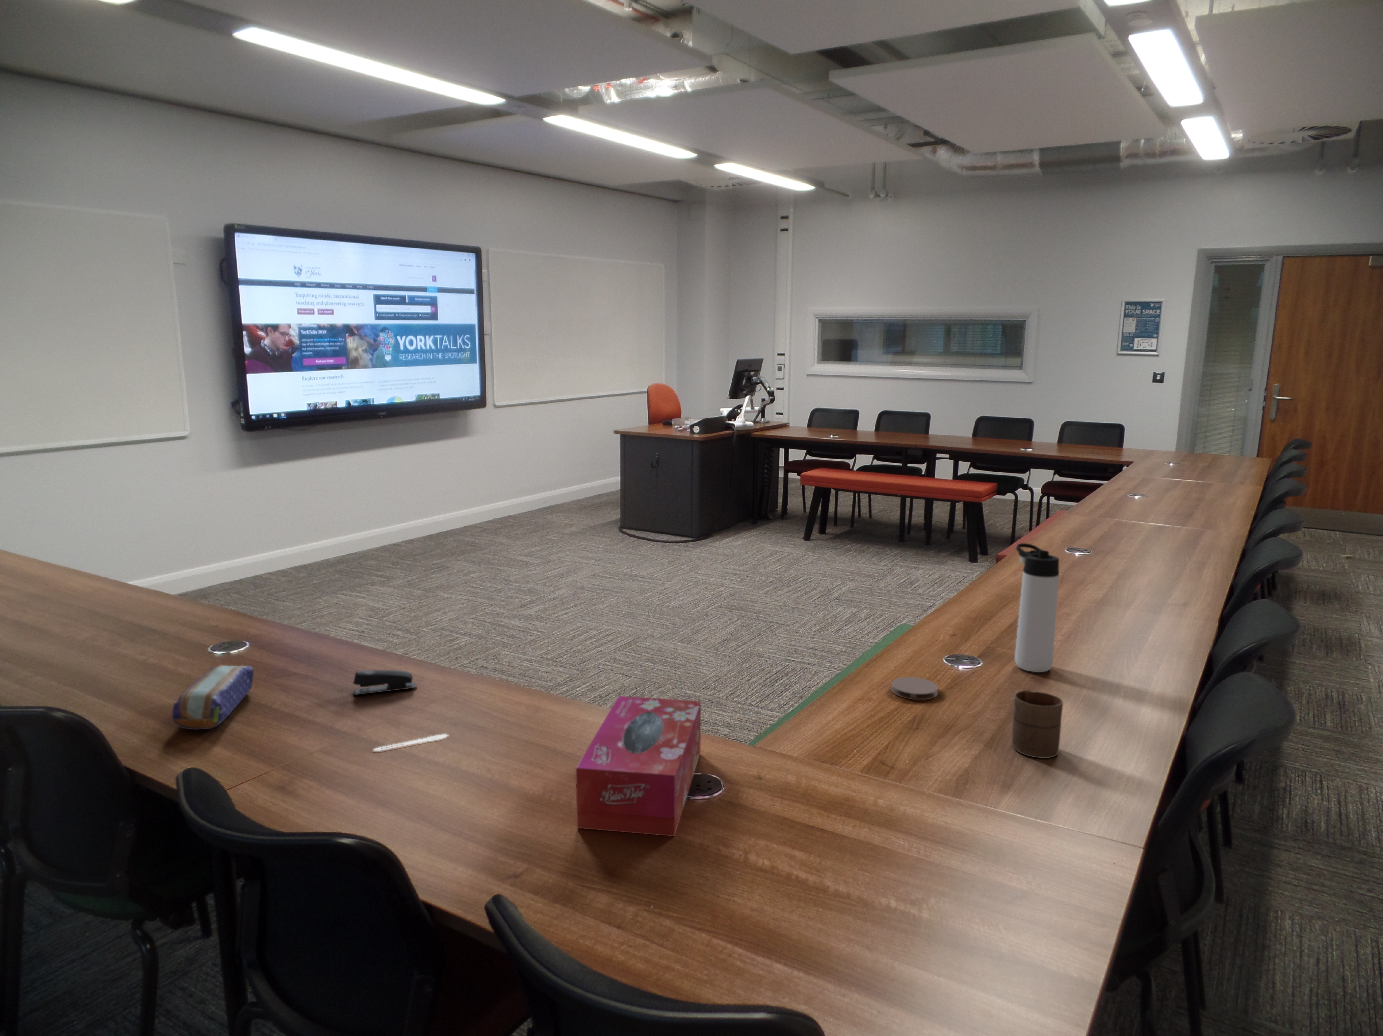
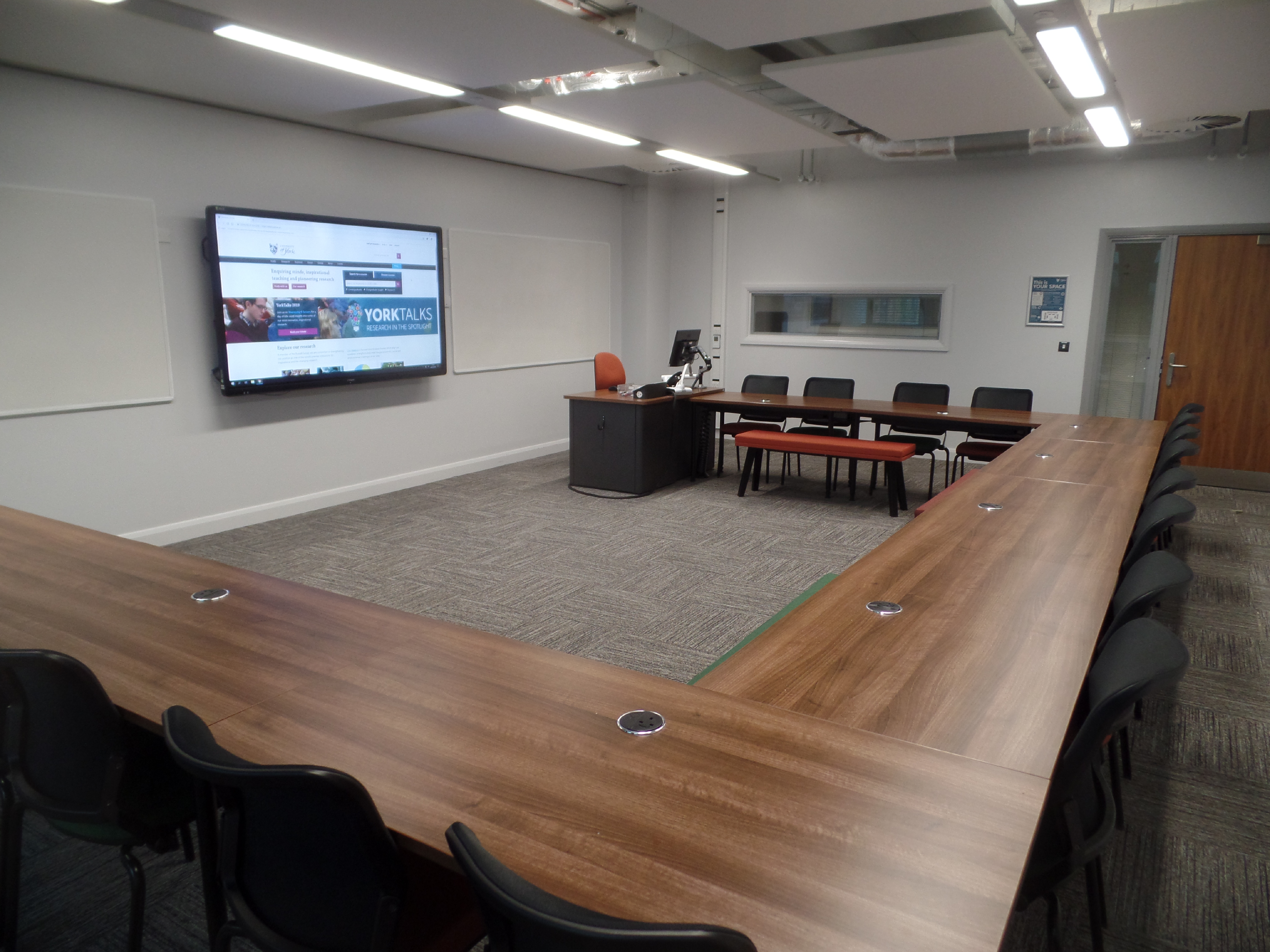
- pen (412, 742)
- cup (1036, 723)
- tissue box (644, 760)
- thermos bottle (1032, 607)
- pencil case (215, 694)
- coaster (914, 688)
- stapler (384, 679)
